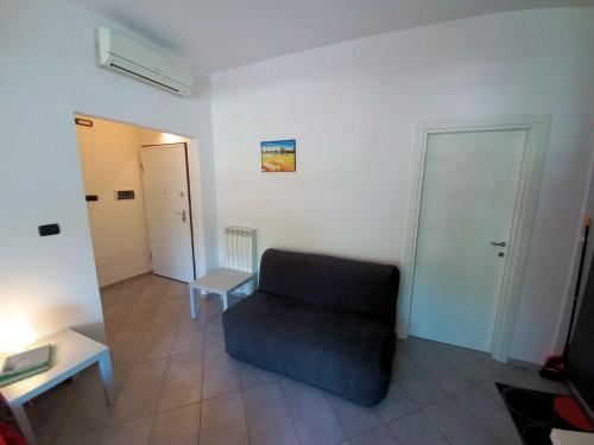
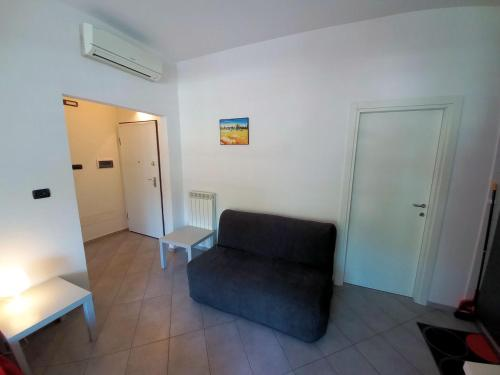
- book (27, 363)
